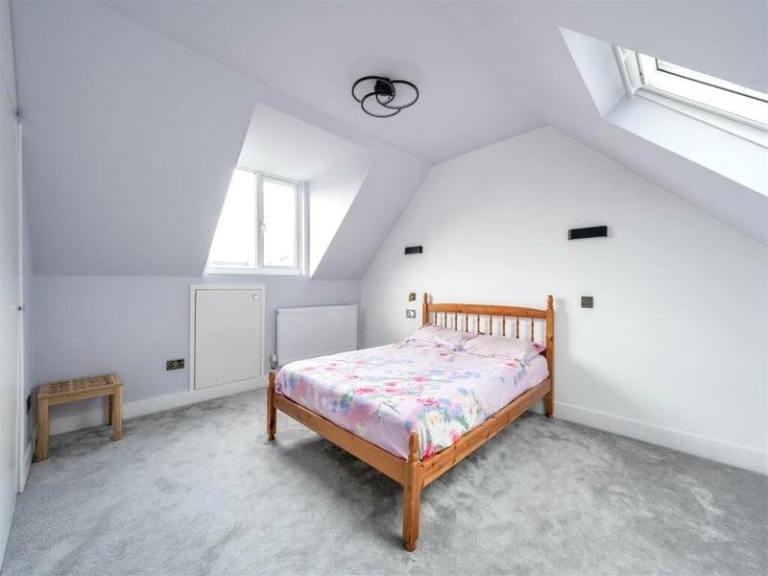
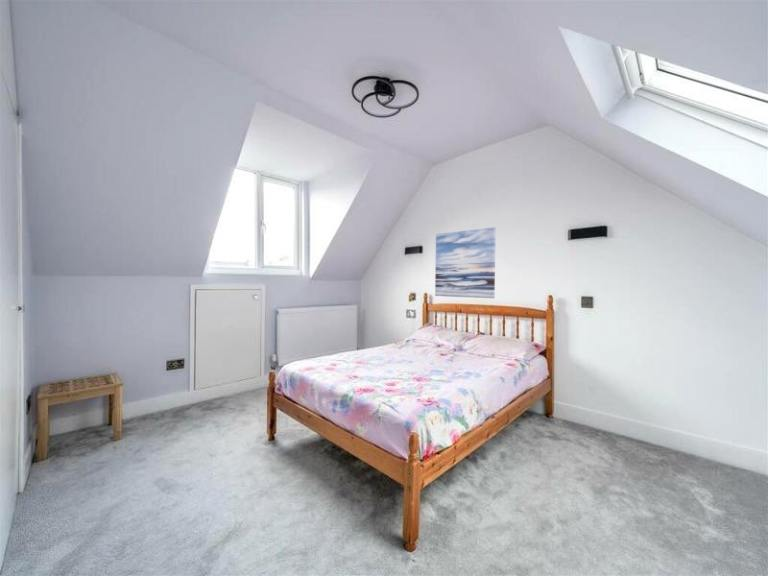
+ wall art (463, 264)
